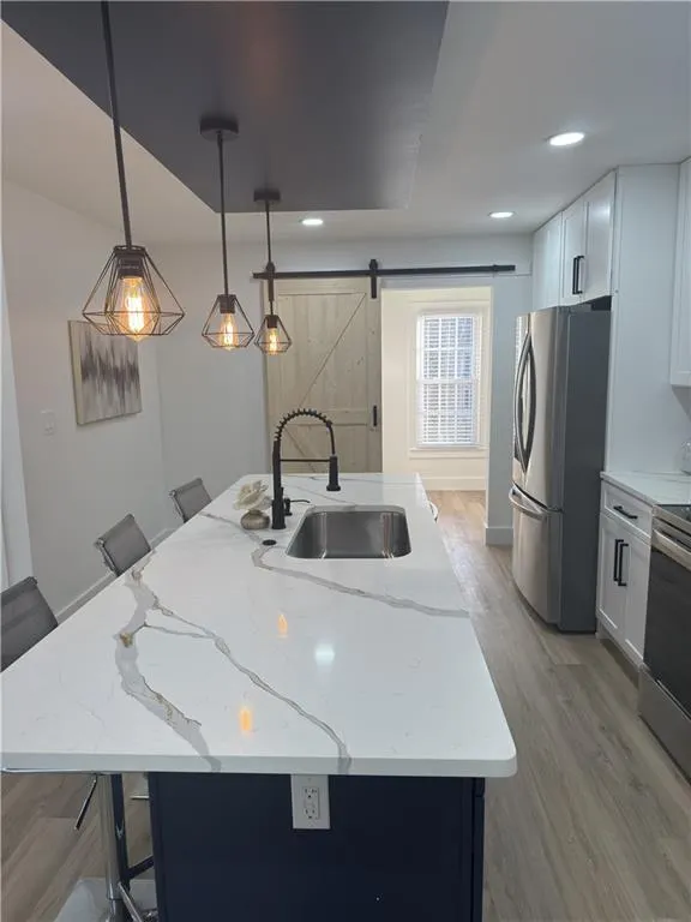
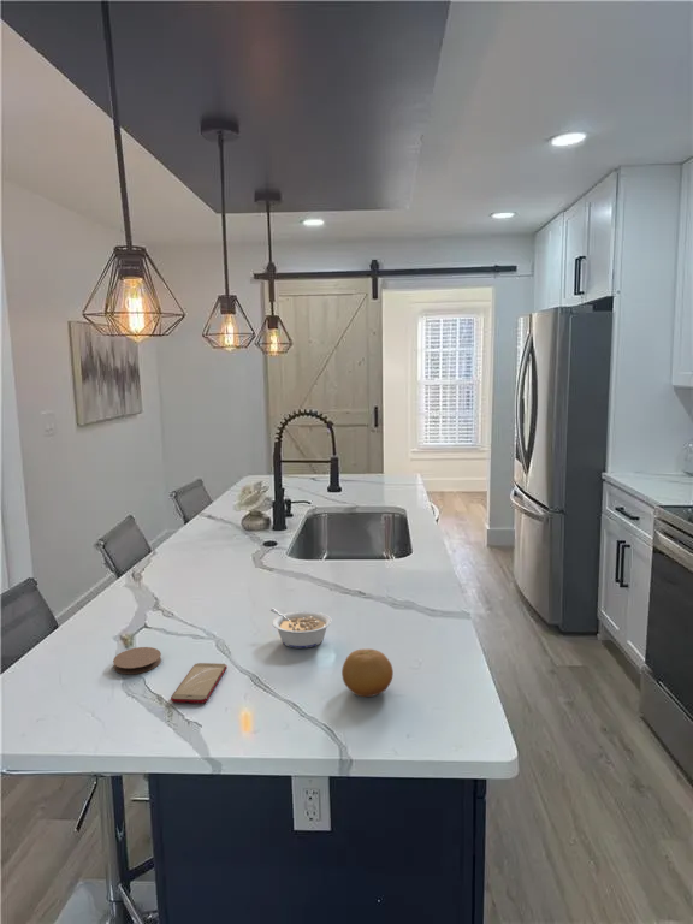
+ fruit (367, 671)
+ smartphone (200, 681)
+ legume (300, 628)
+ coaster (137, 659)
